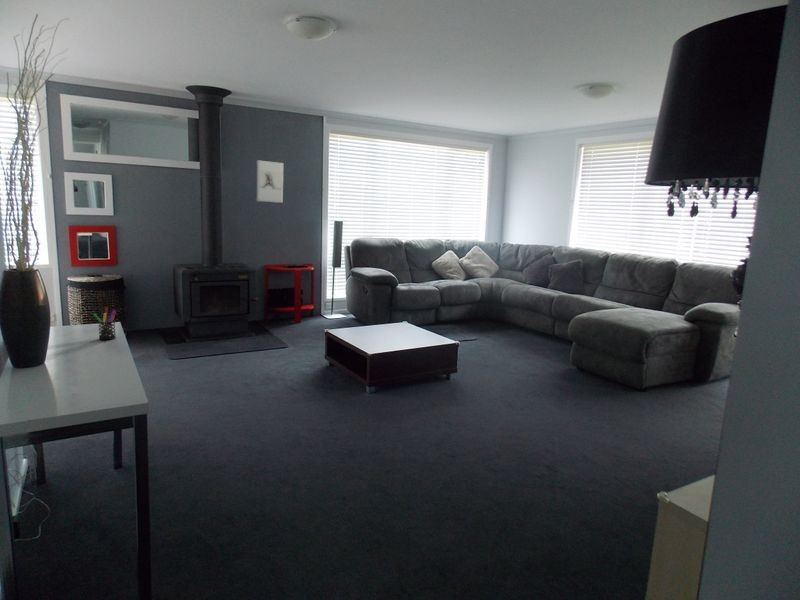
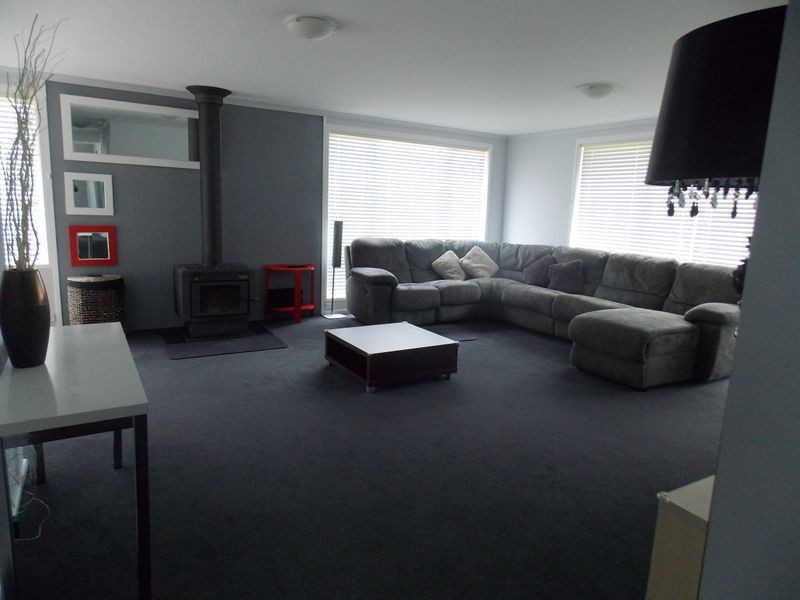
- wall sculpture (269, 182)
- pen holder (104, 323)
